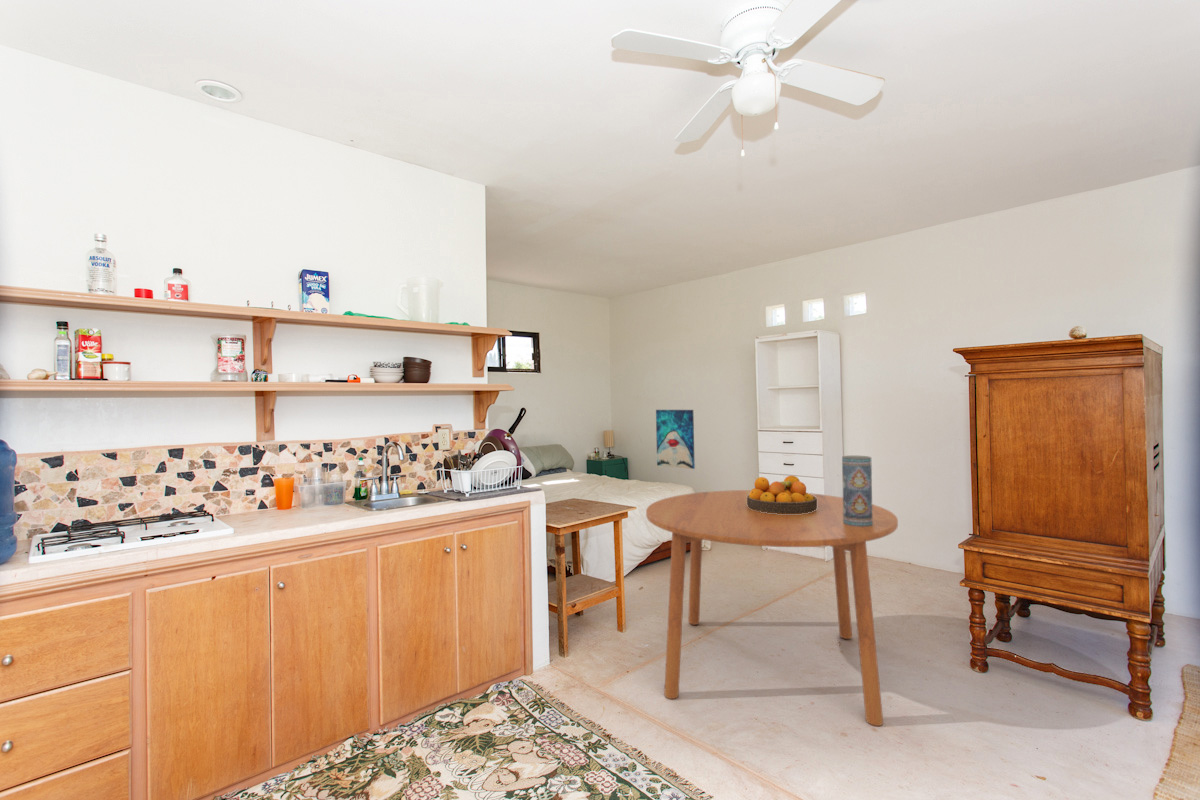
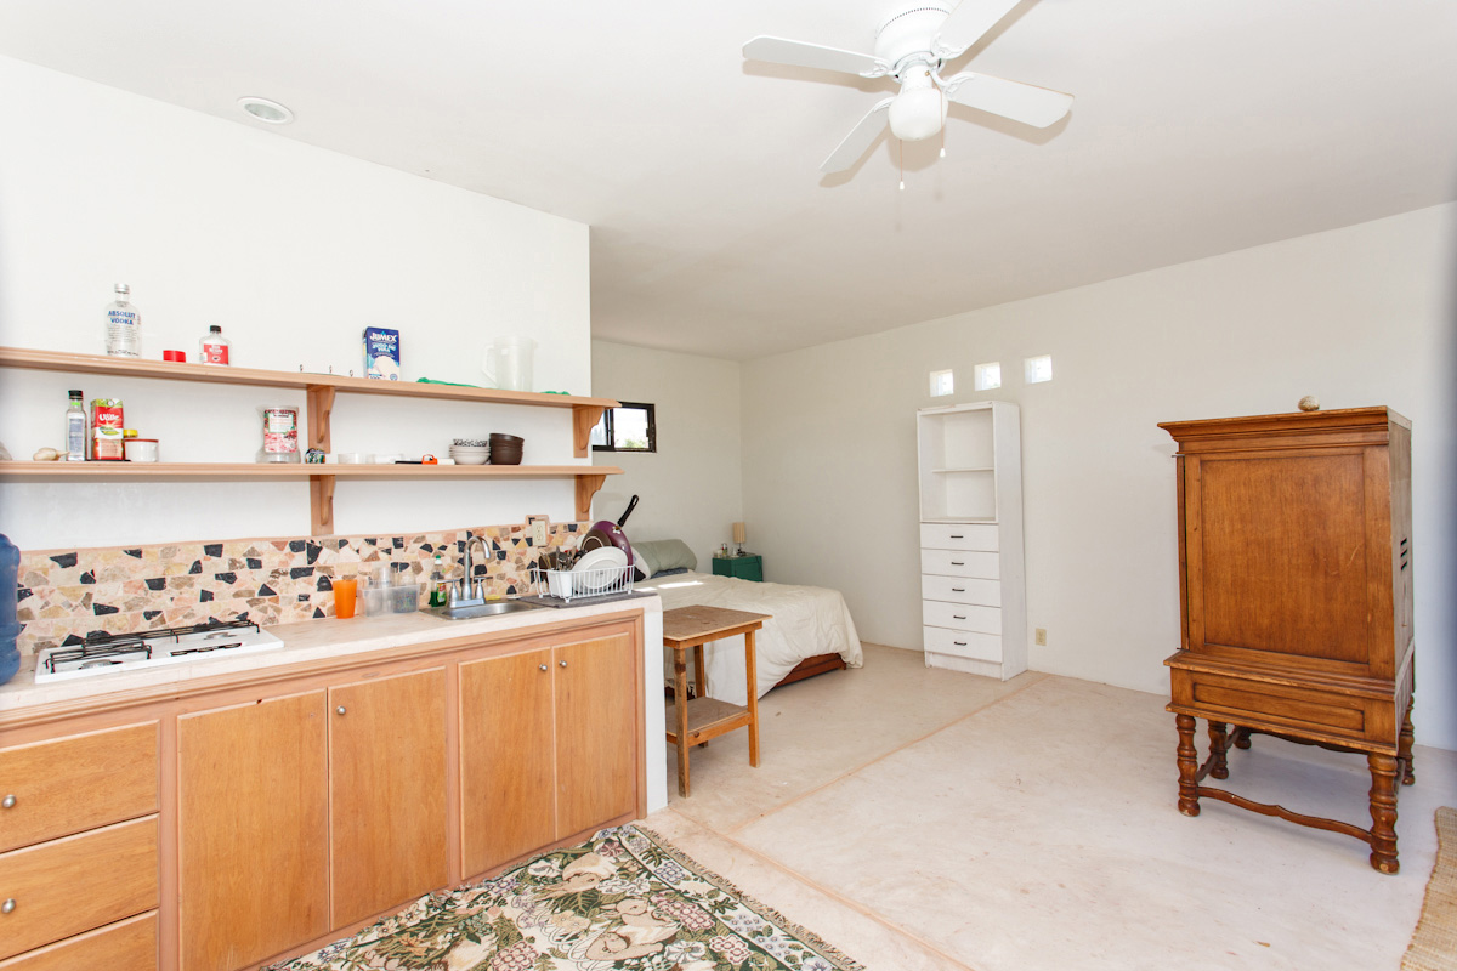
- dining table (770, 546)
- wall art (674, 438)
- vase (857, 489)
- fruit bowl (781, 491)
